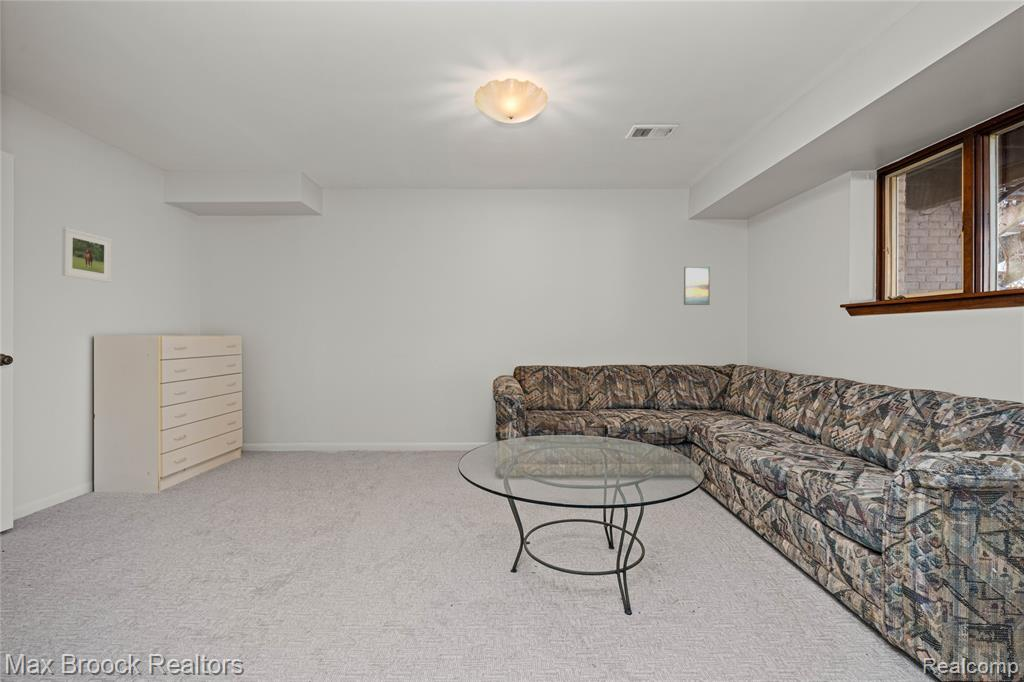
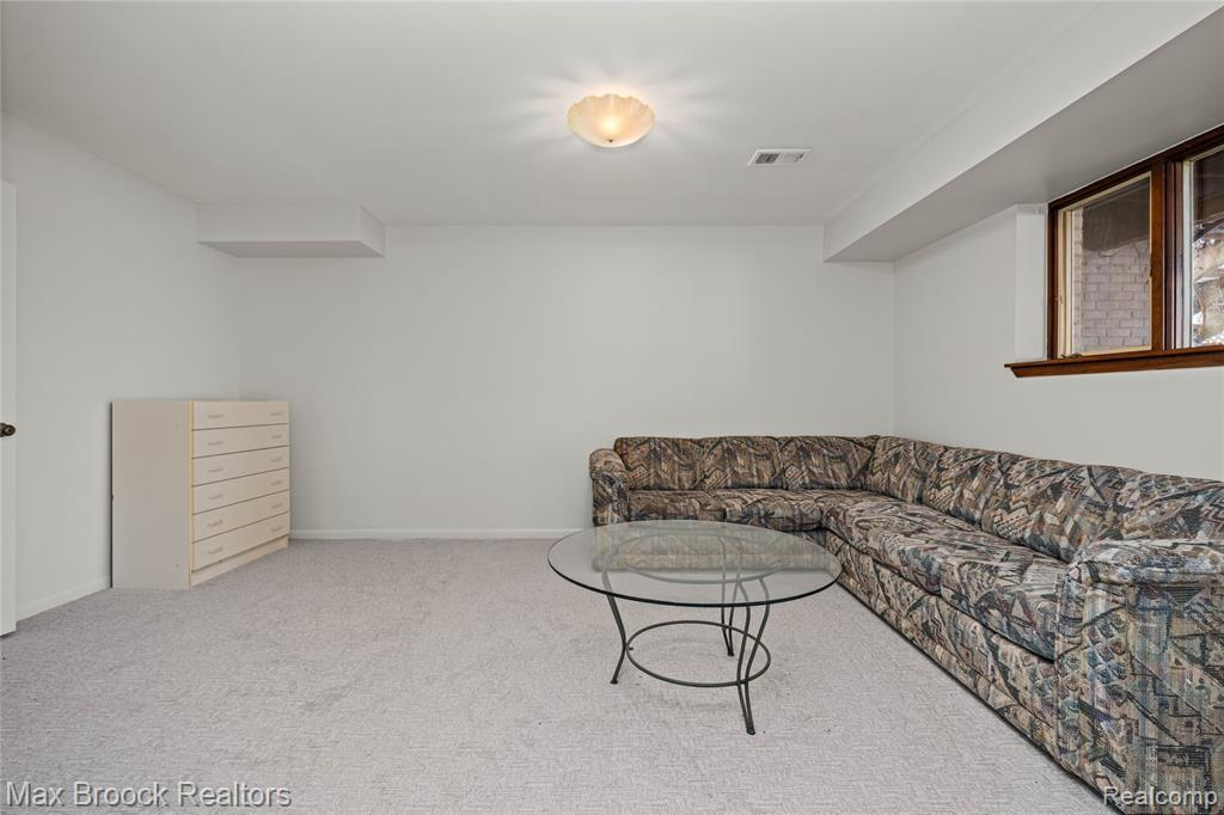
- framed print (696, 285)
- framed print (88, 256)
